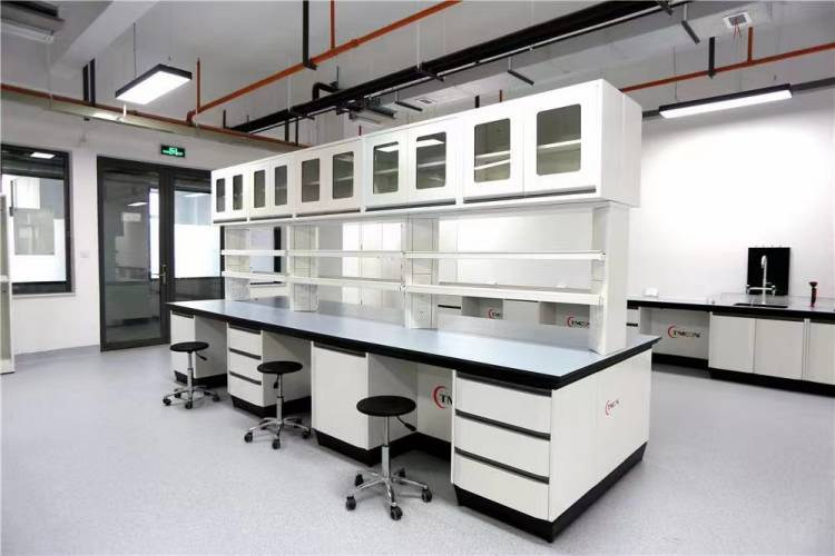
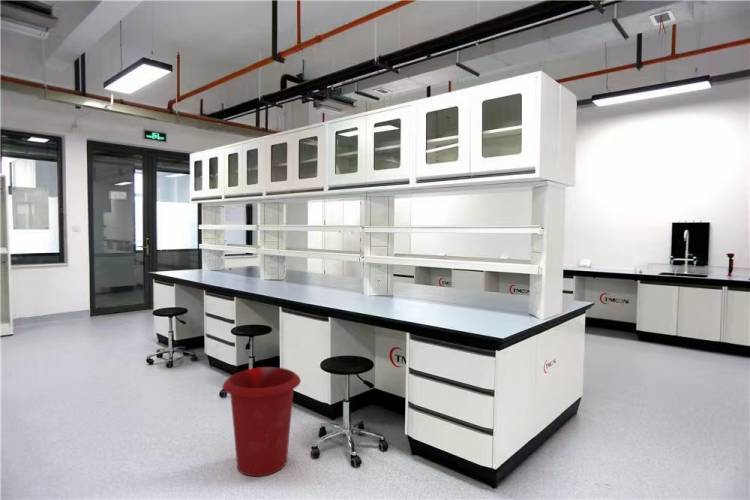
+ waste bin (262, 419)
